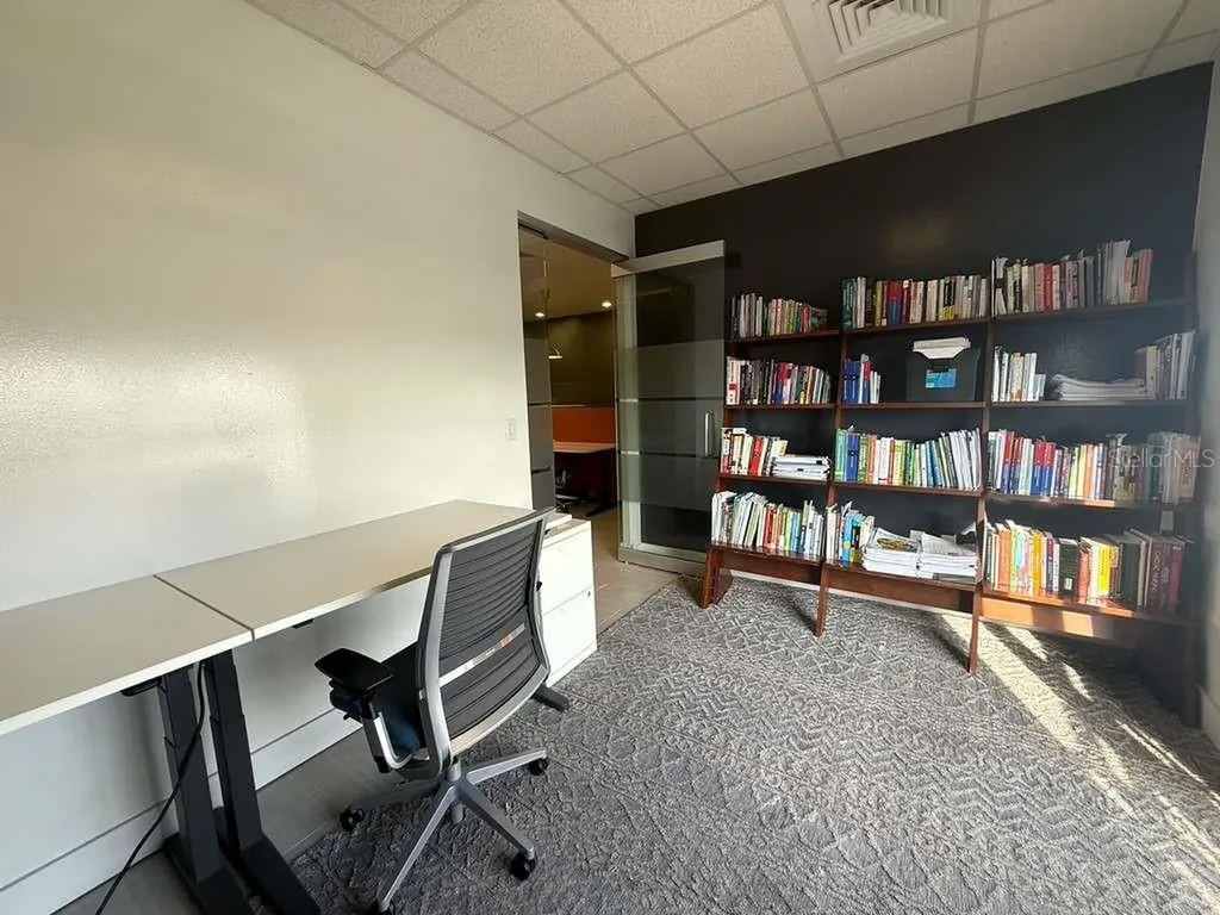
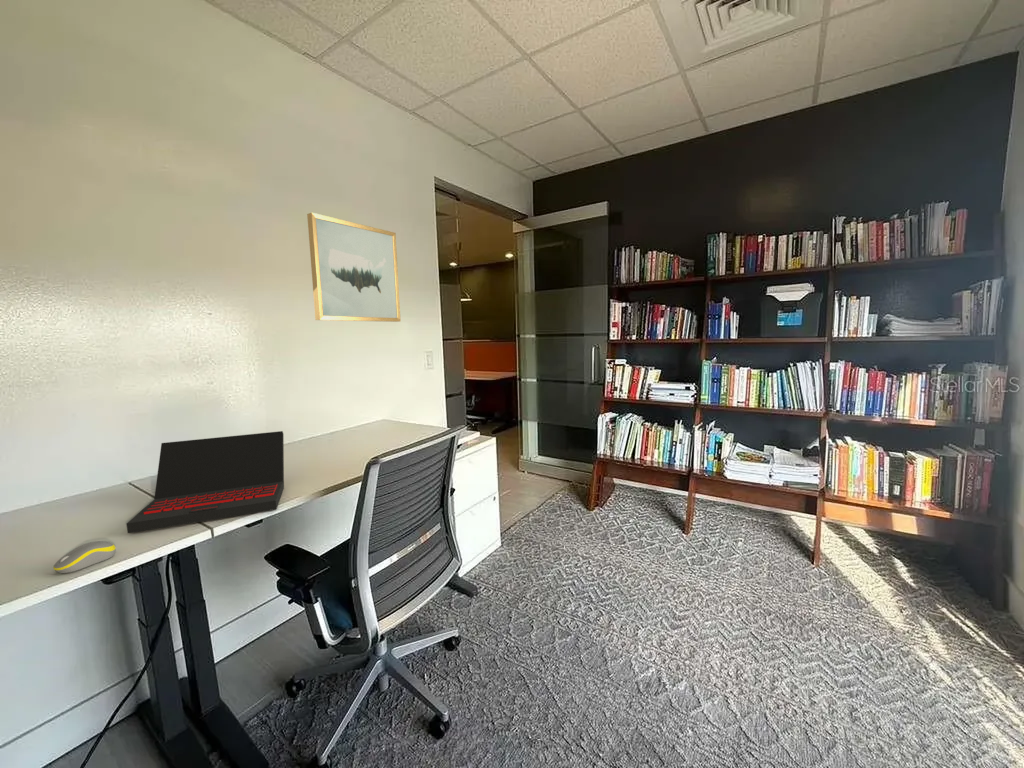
+ computer mouse (85, 554)
+ laptop (217, 473)
+ wall art (358, 273)
